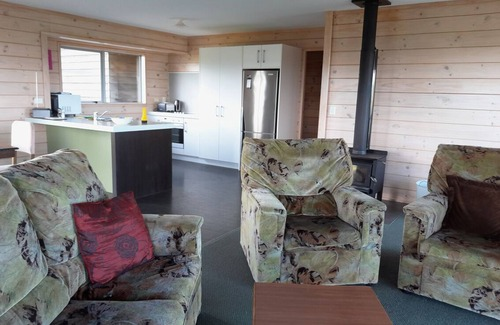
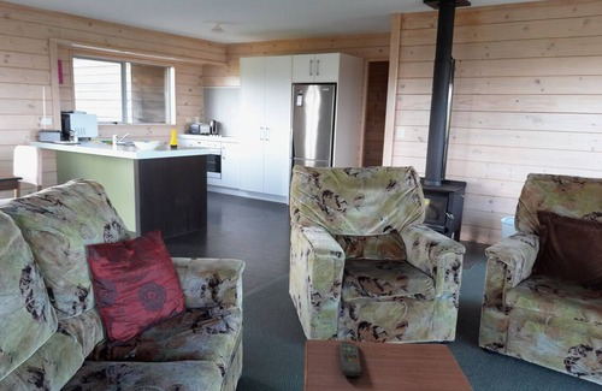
+ remote control (349, 356)
